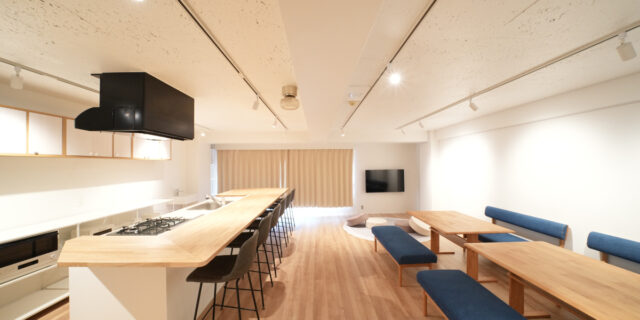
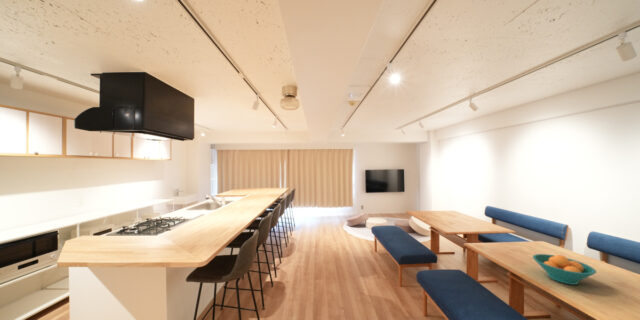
+ fruit bowl (562, 267)
